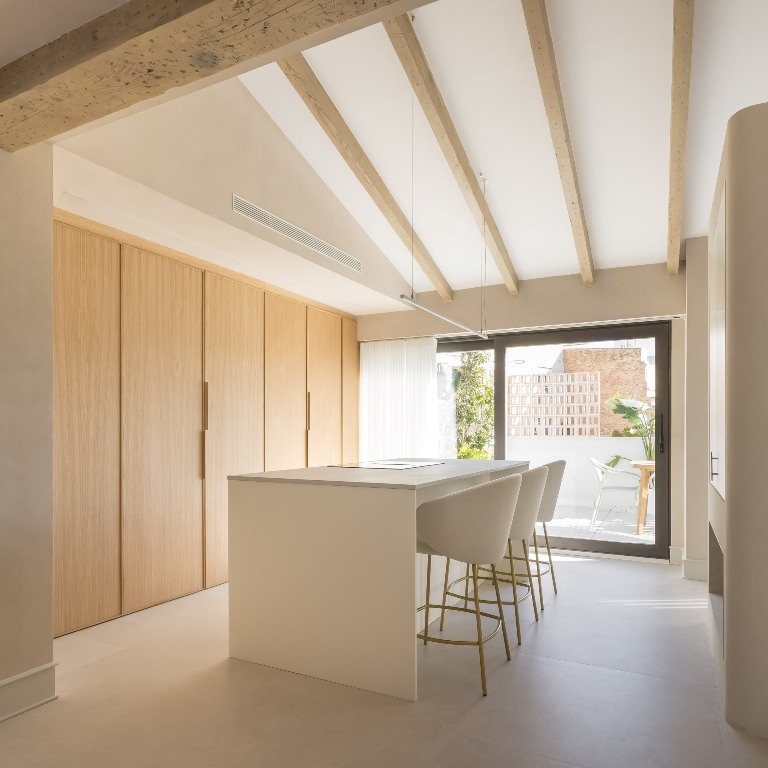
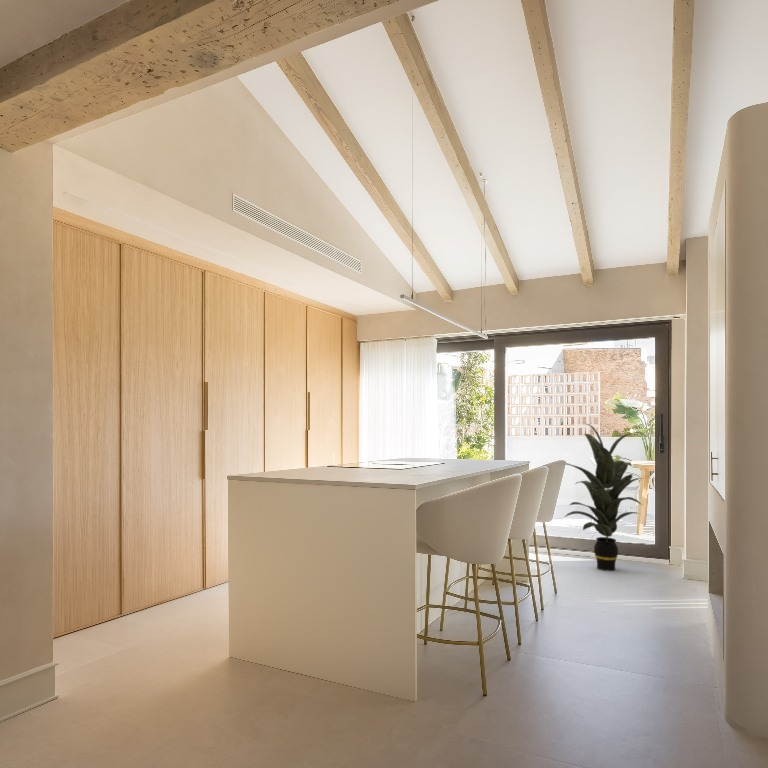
+ indoor plant (601, 495)
